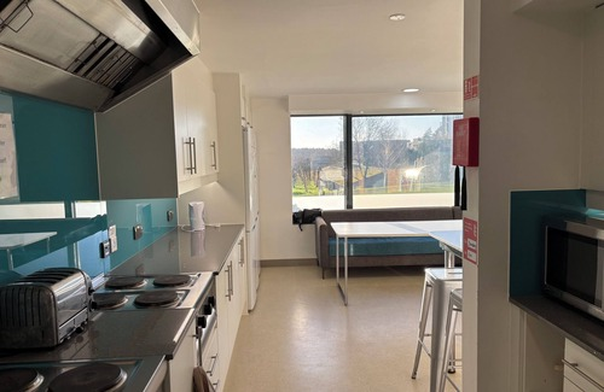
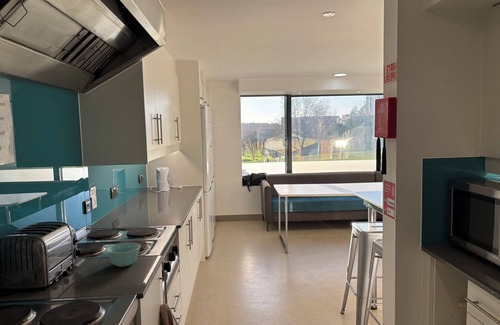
+ bowl (124, 255)
